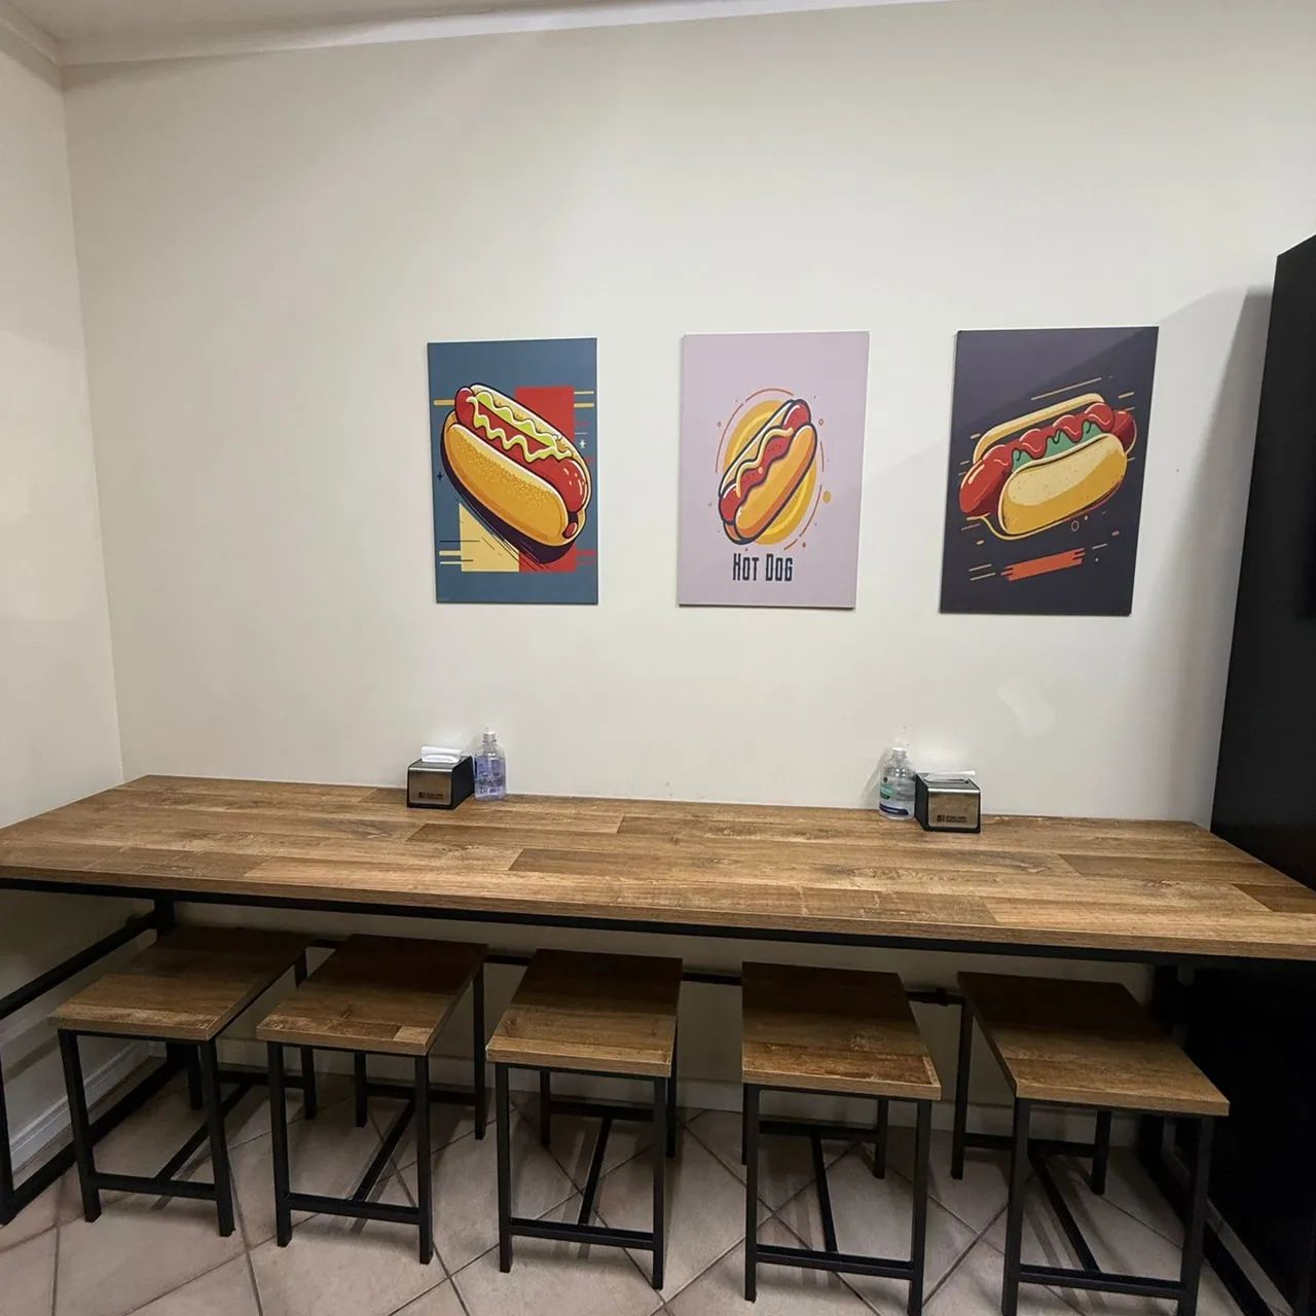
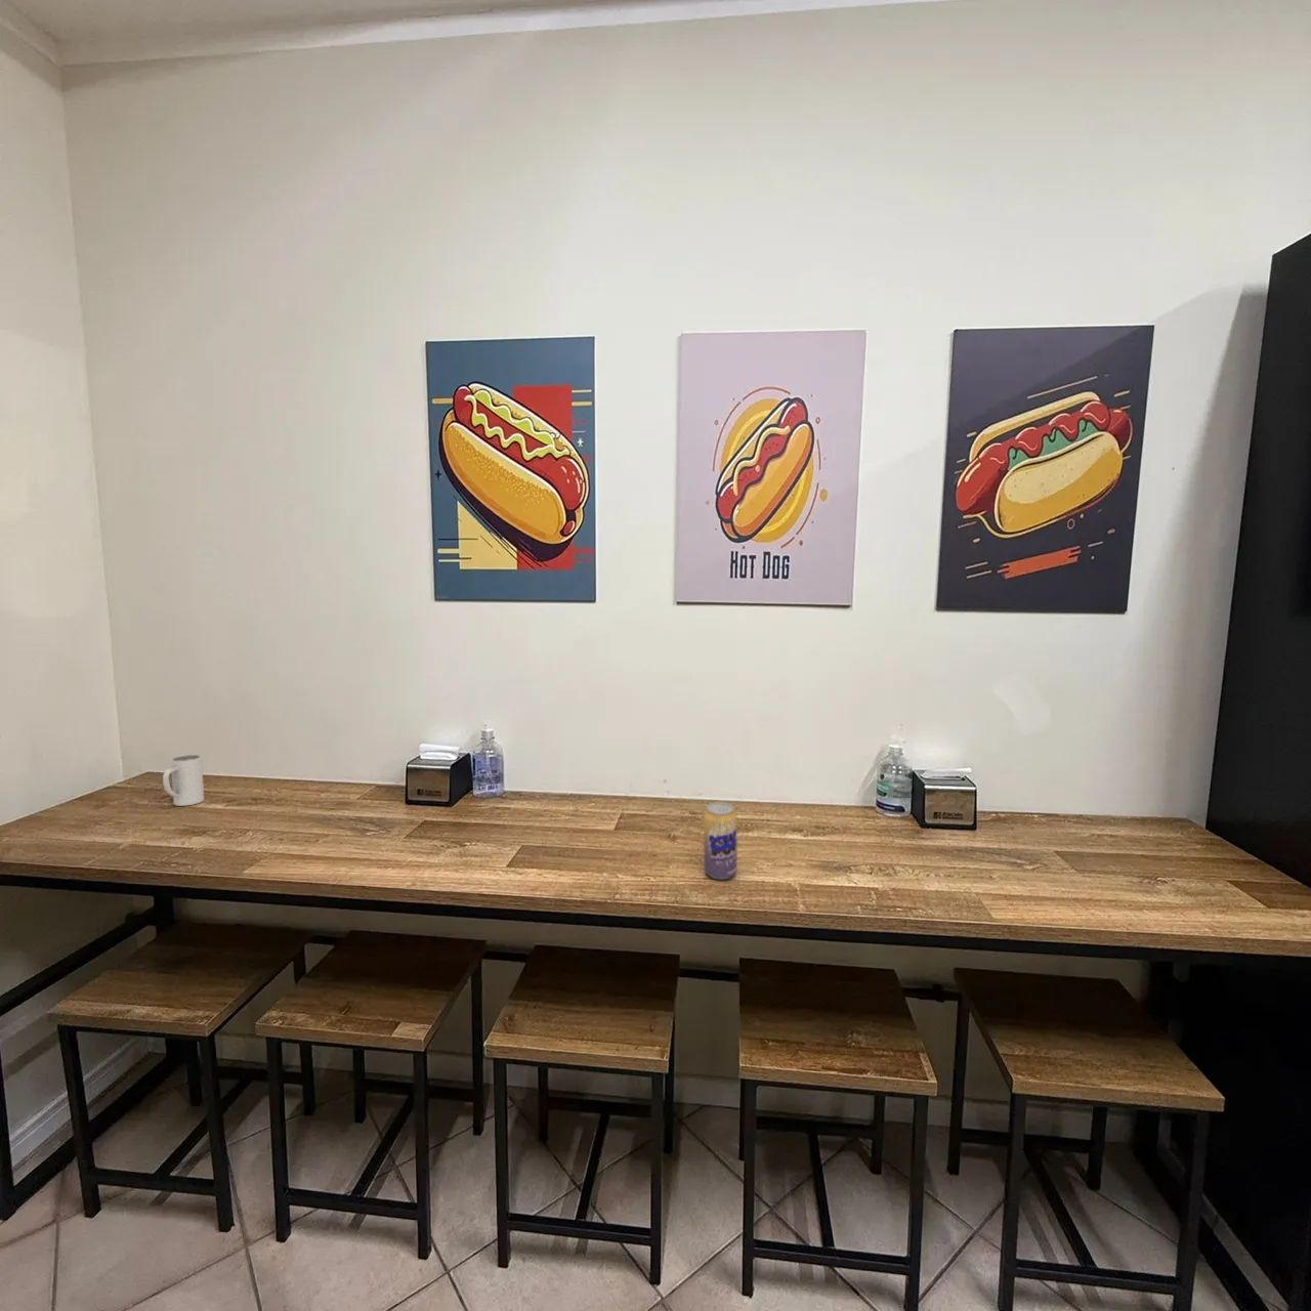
+ pop (720, 840)
+ mug (182, 782)
